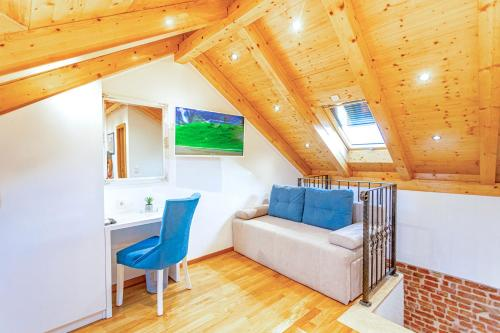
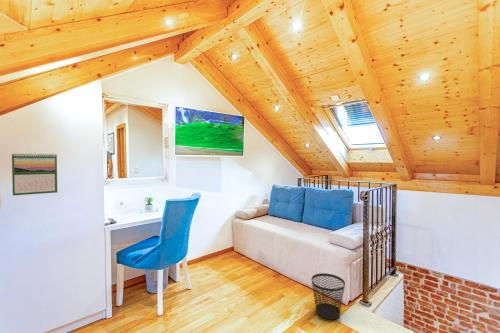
+ calendar (35, 173)
+ wastebasket (327, 296)
